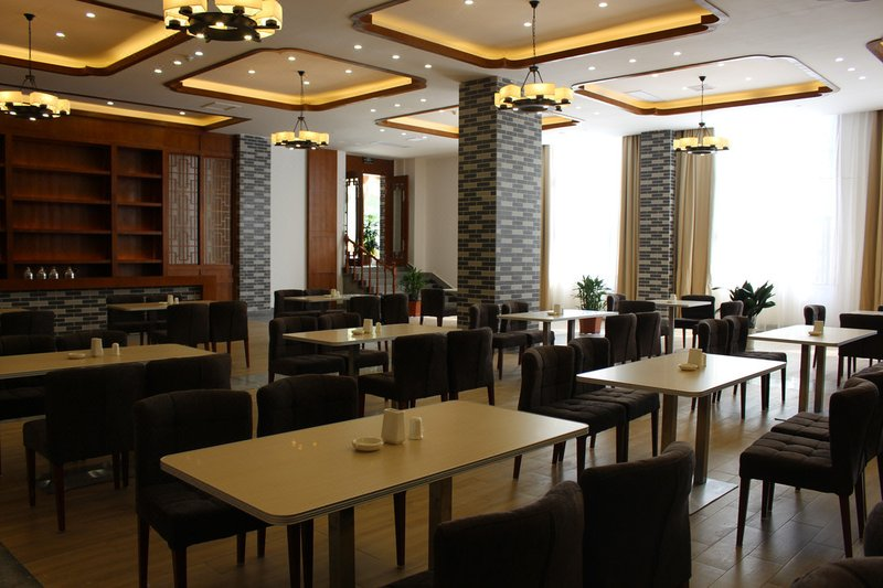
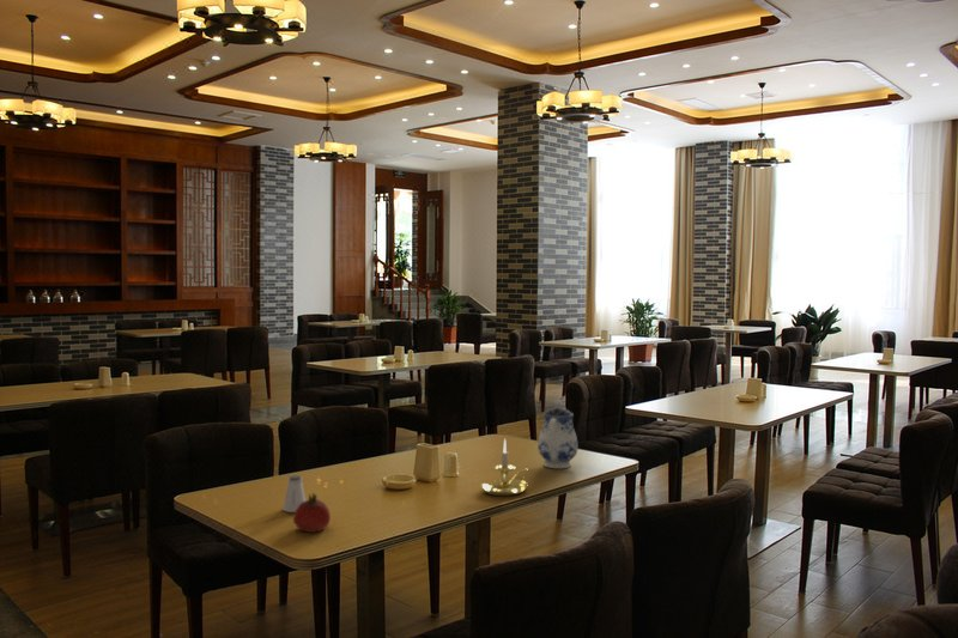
+ saltshaker (295, 492)
+ teapot (557, 432)
+ candle holder (507, 463)
+ fruit (311, 510)
